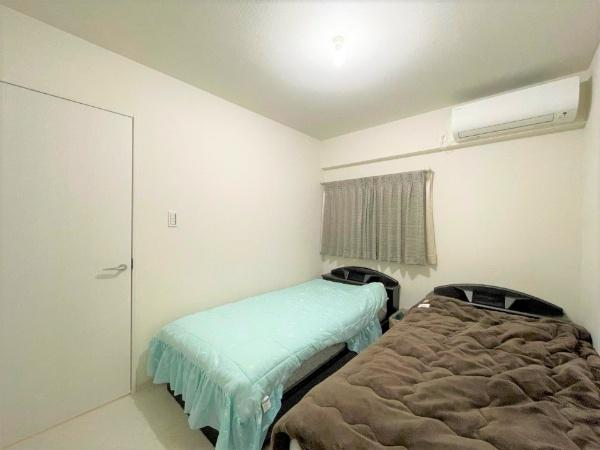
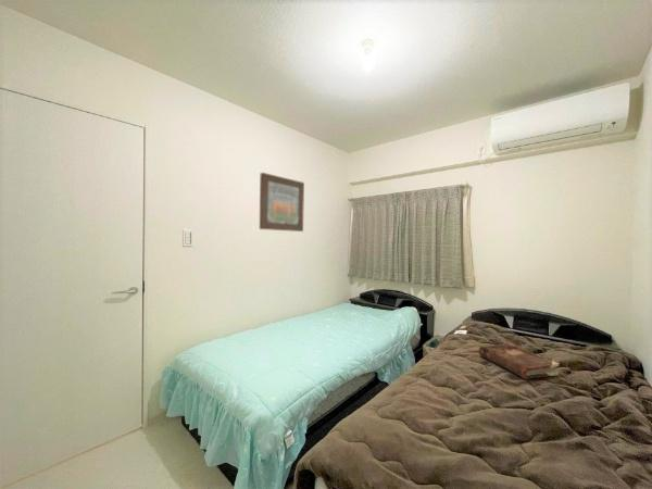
+ book (515, 359)
+ wall art (283, 204)
